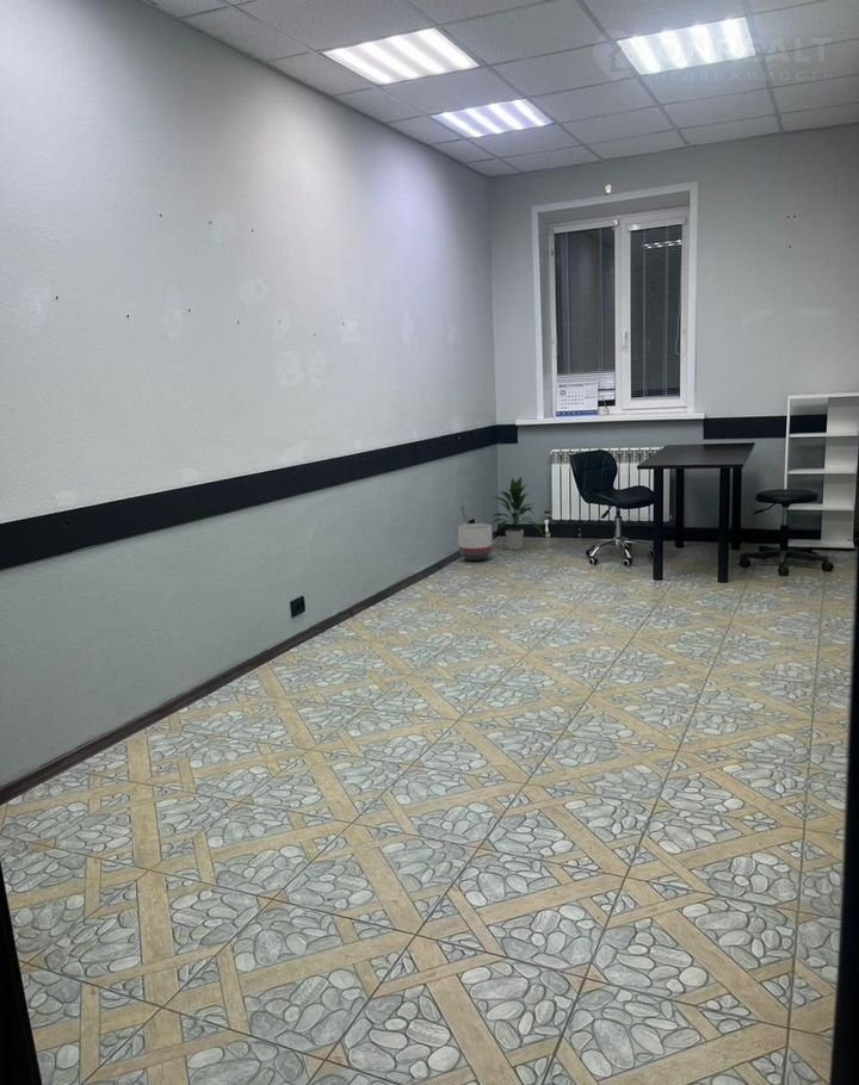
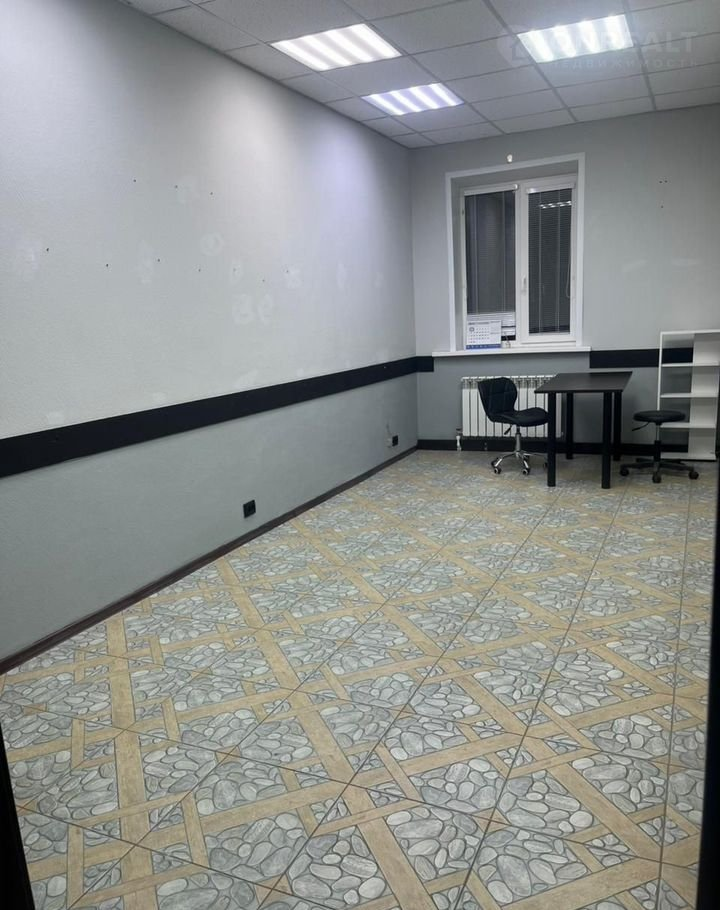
- indoor plant (515, 513)
- planter (475, 542)
